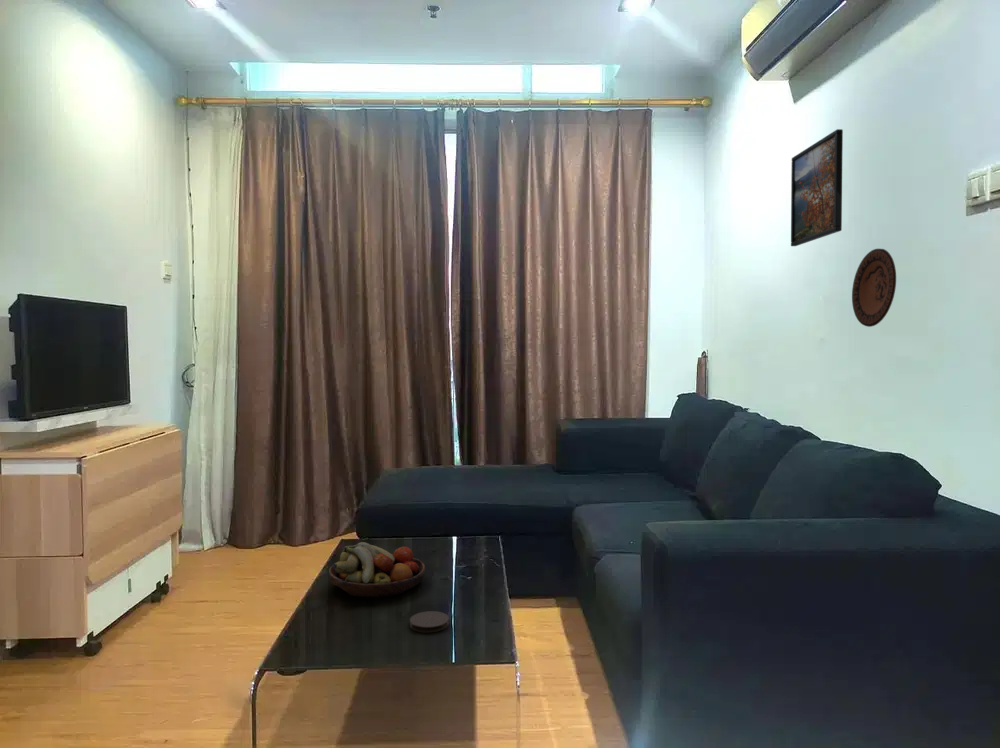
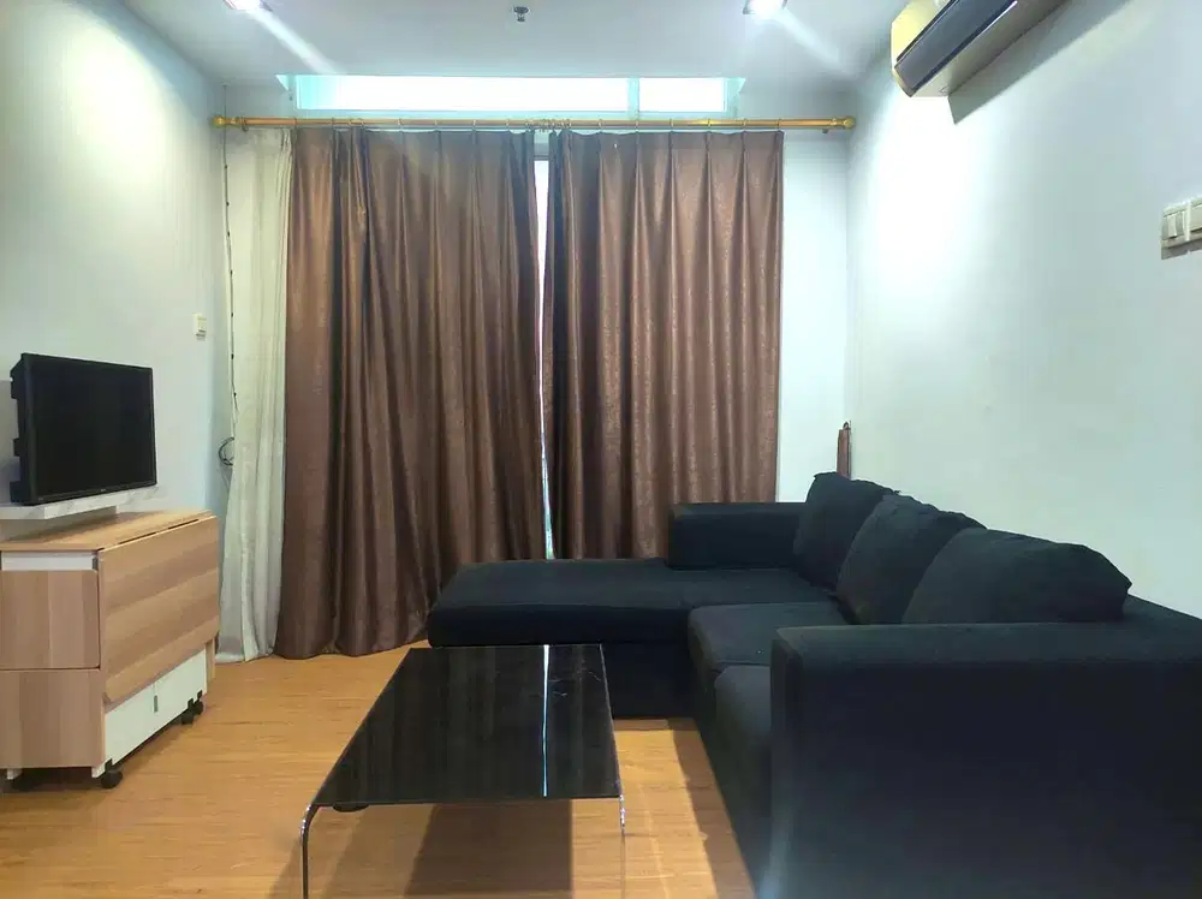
- decorative plate (874, 287)
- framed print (814, 191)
- coaster (429, 621)
- fruit bowl (377, 564)
